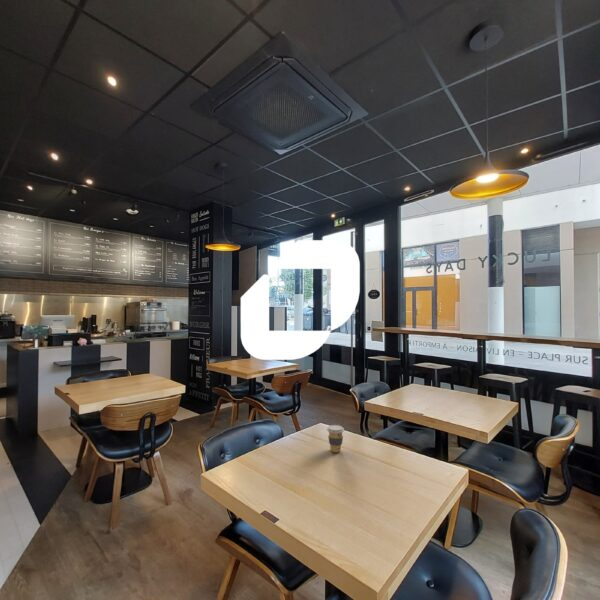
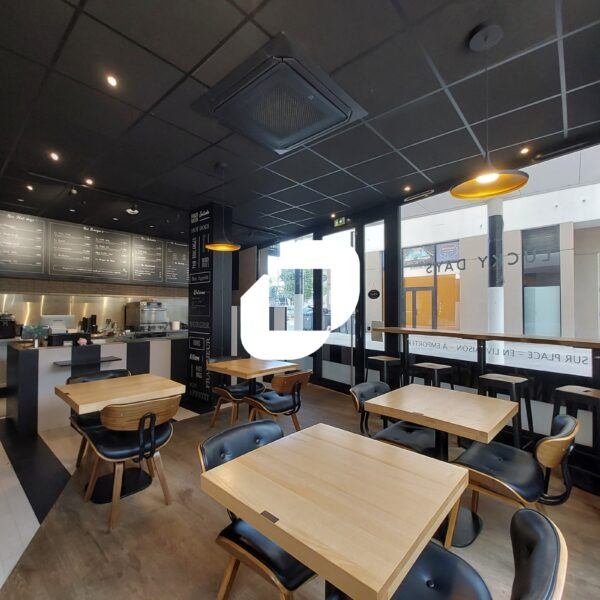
- coffee cup (335, 438)
